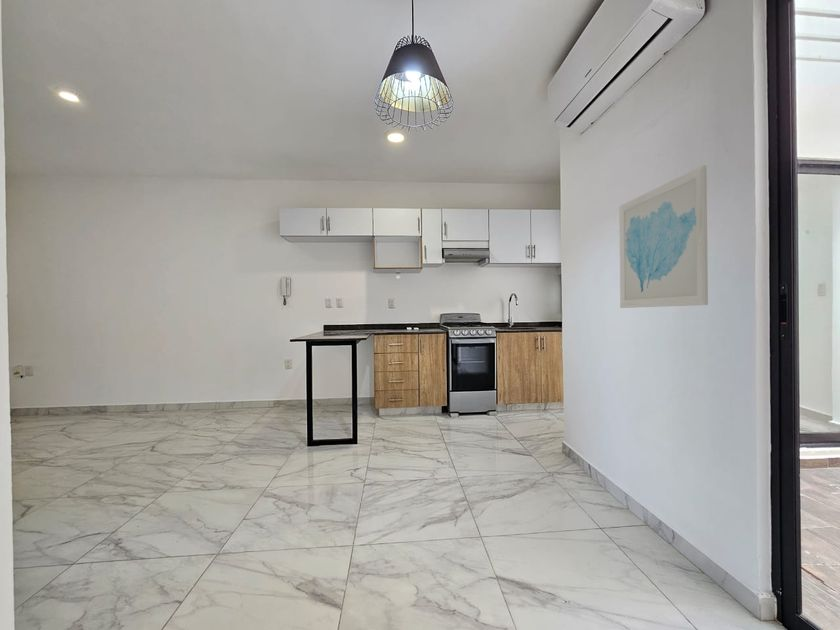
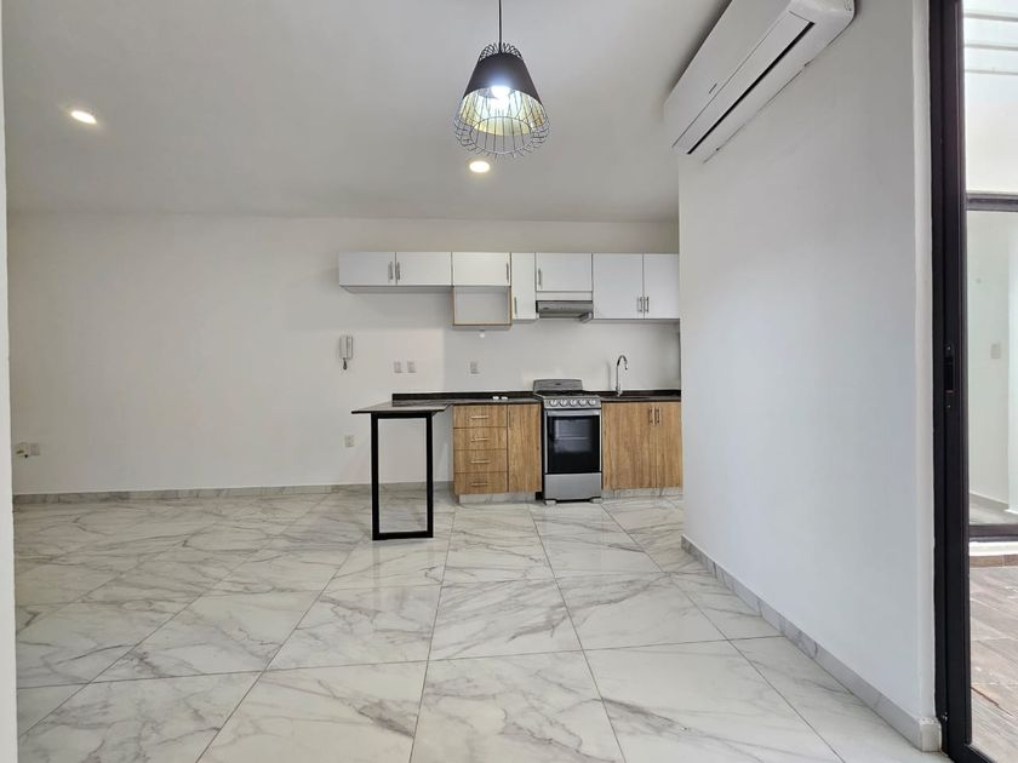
- wall art (656, 247)
